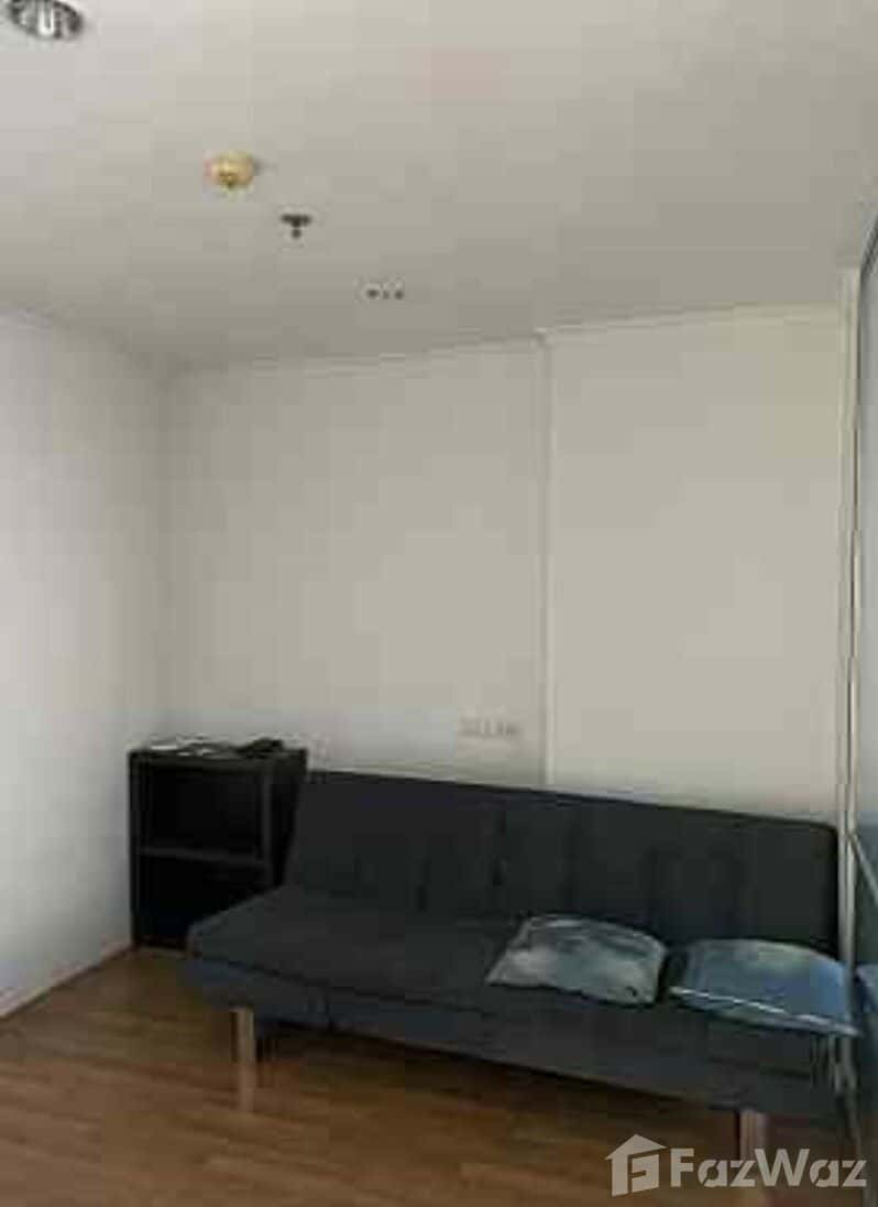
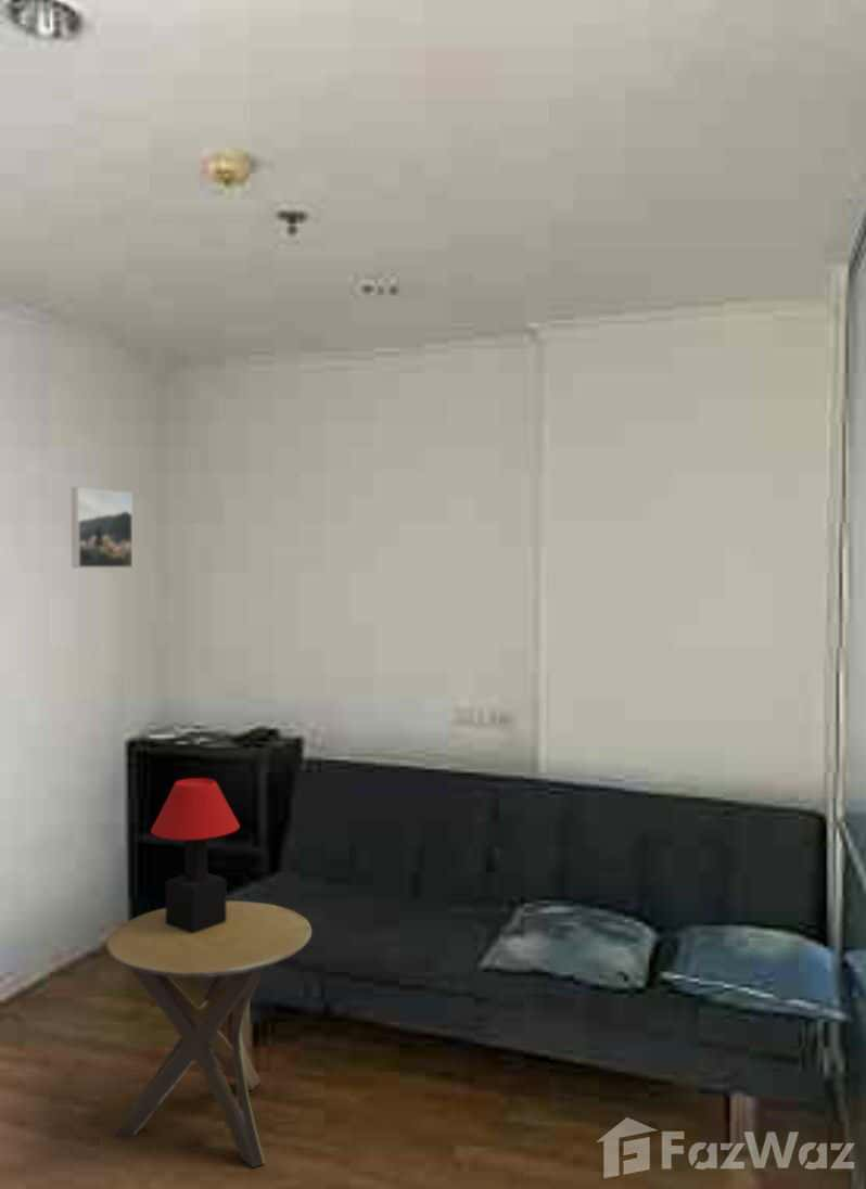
+ table lamp (195, 852)
+ side table (212, 1028)
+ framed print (103, 528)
